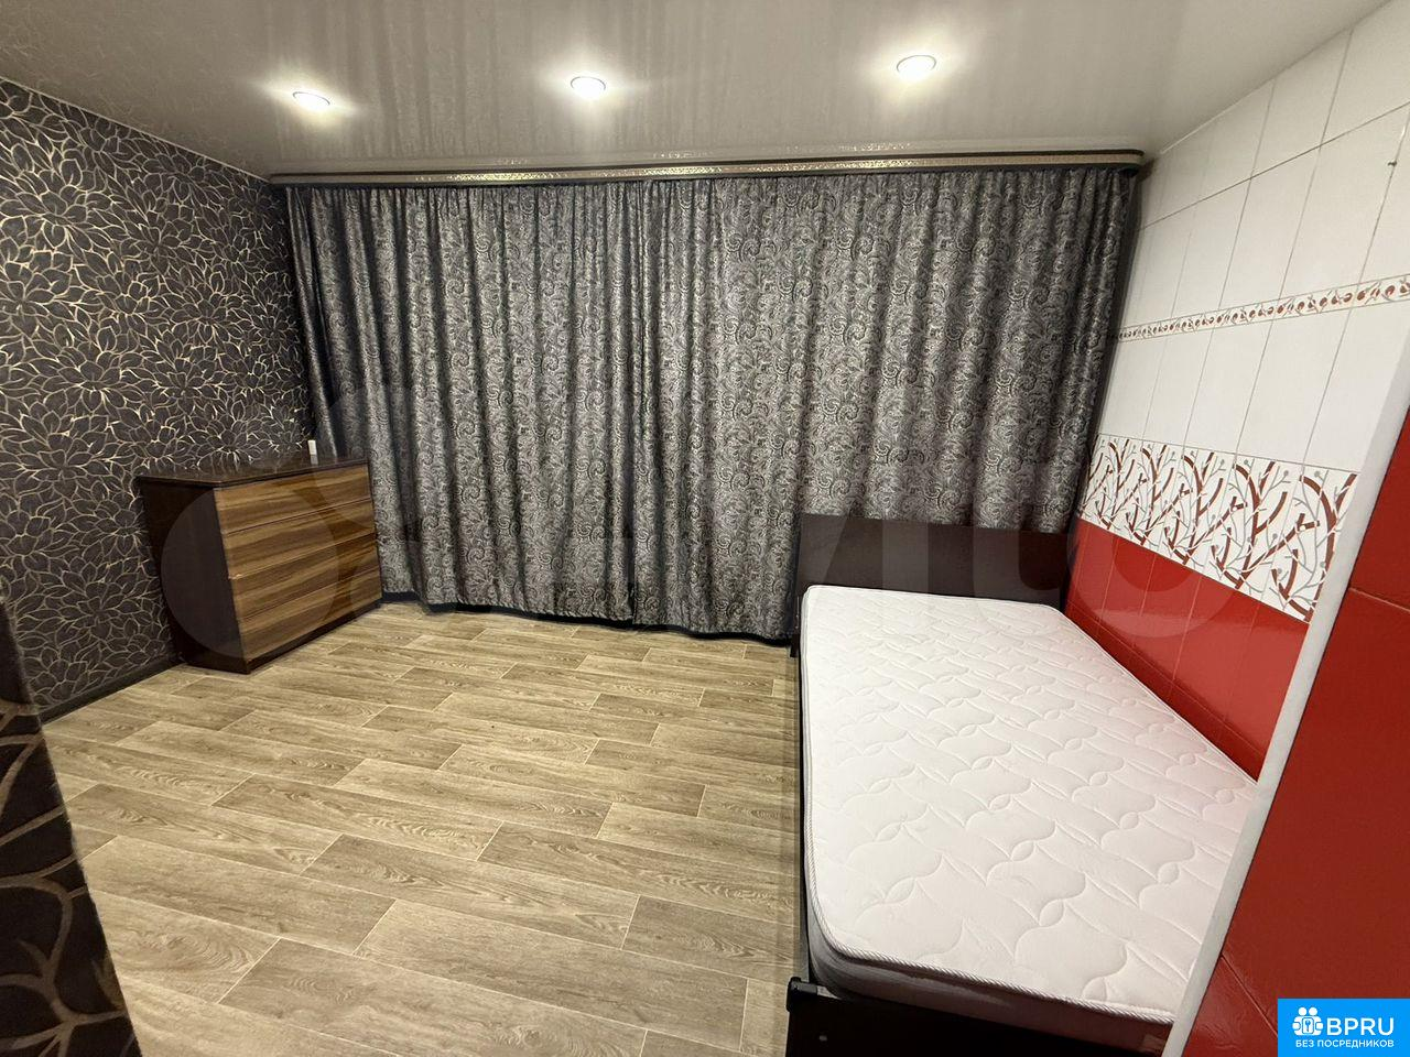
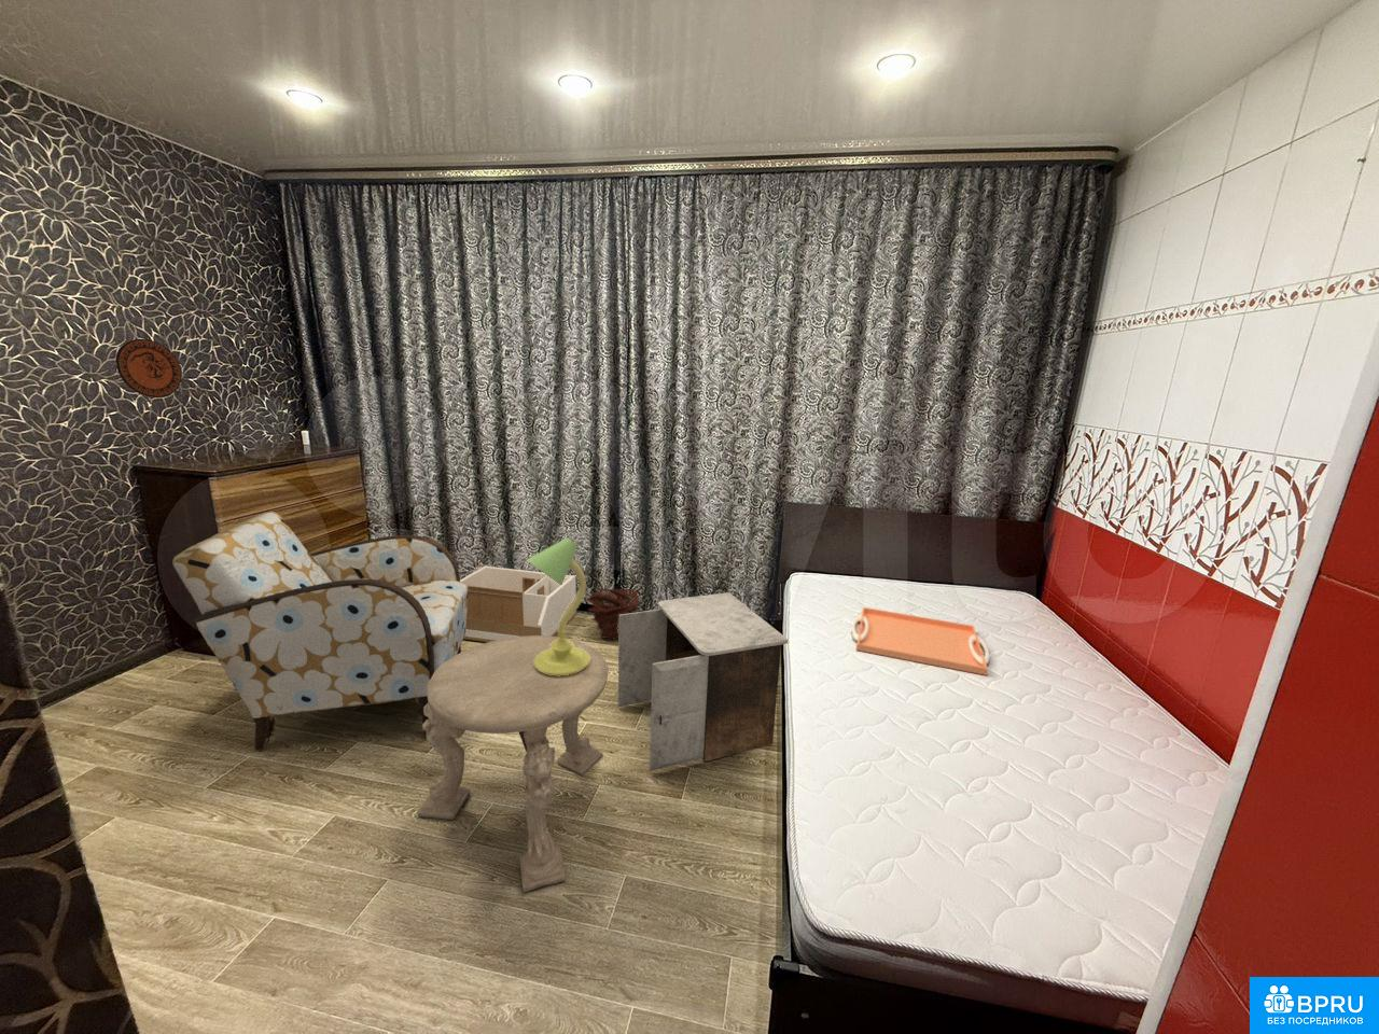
+ serving tray (916, 636)
+ armchair (351, 615)
+ basket (613, 616)
+ table lamp (566, 609)
+ storage bin (507, 603)
+ nightstand (695, 674)
+ decorative plate (149, 368)
+ side table (523, 745)
